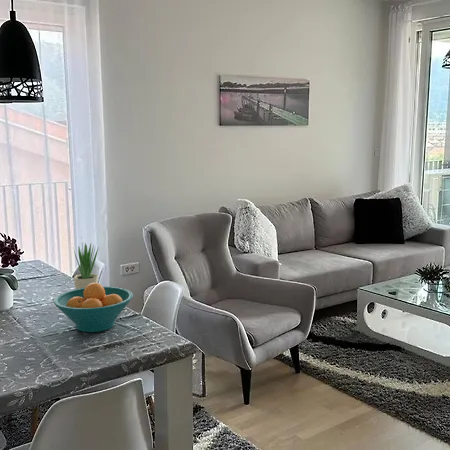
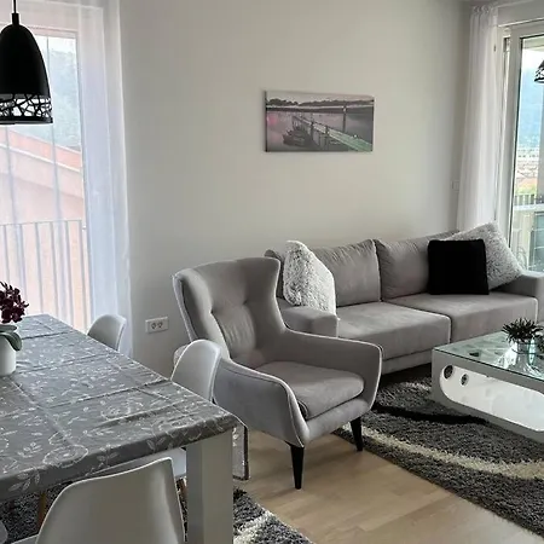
- potted plant (86, 267)
- fruit bowl (94, 305)
